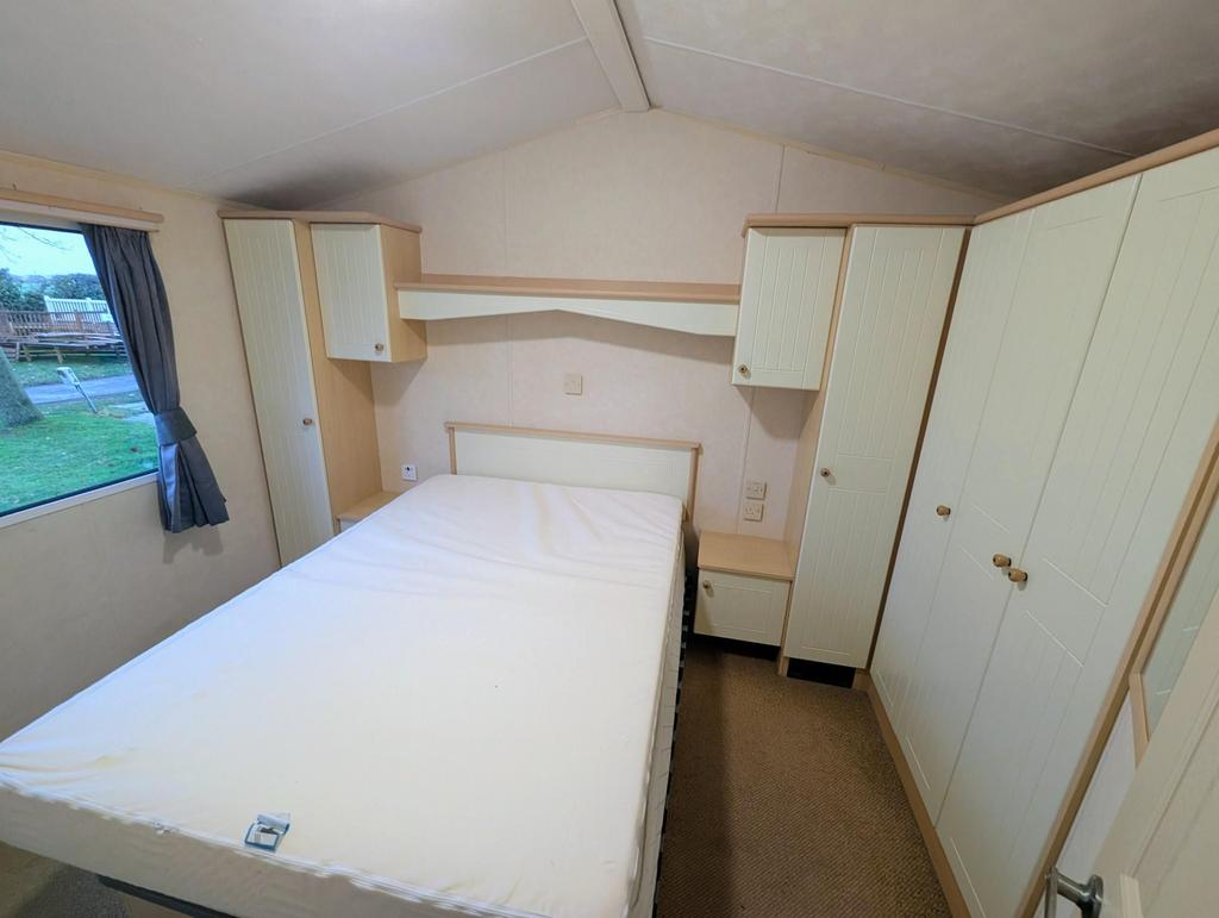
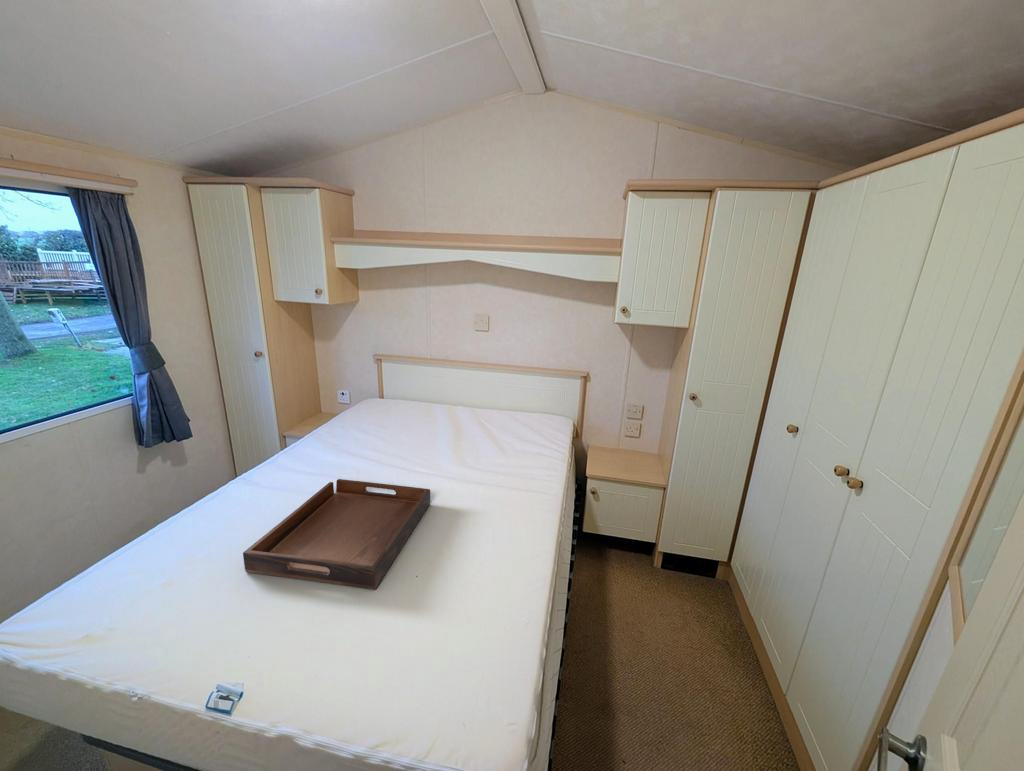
+ serving tray (351, 524)
